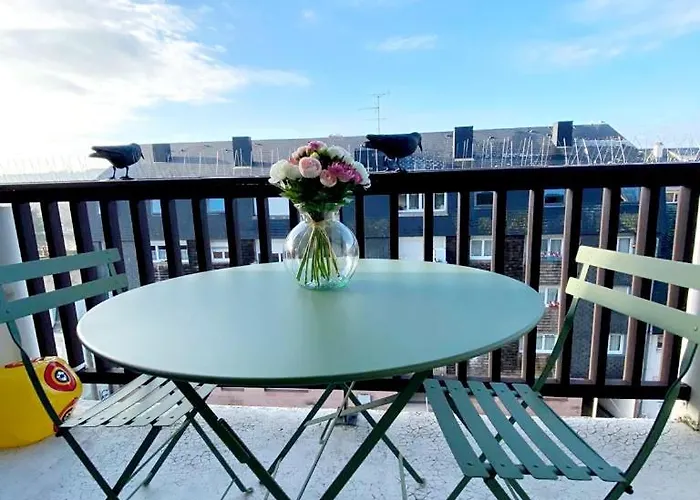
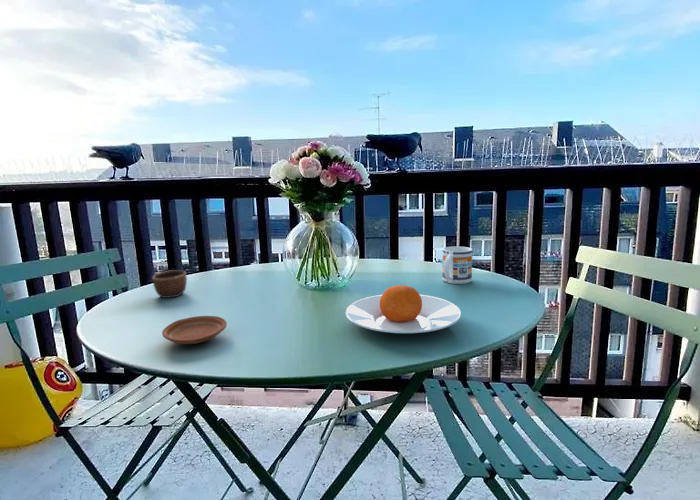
+ plate (195, 332)
+ mug (454, 265)
+ plate (402, 306)
+ mug (167, 284)
